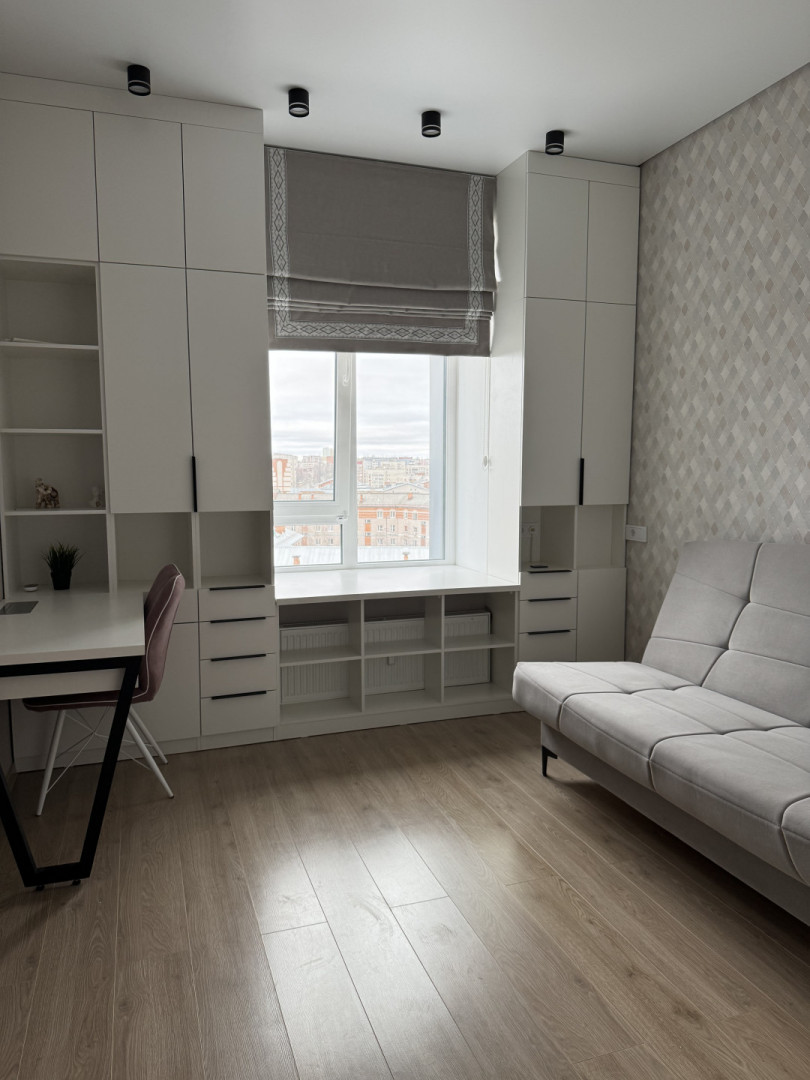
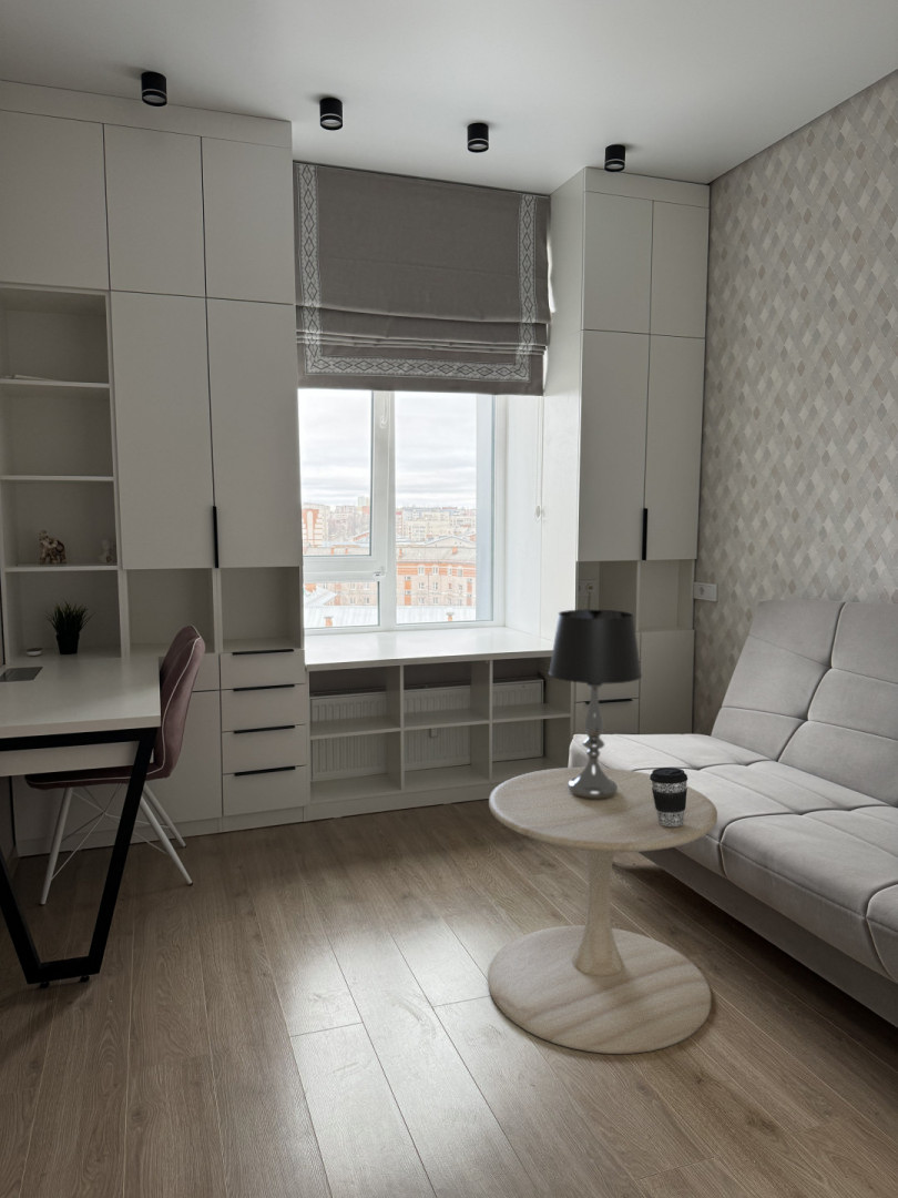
+ side table (599, 893)
+ coffee cup (671, 794)
+ table lamp (594, 699)
